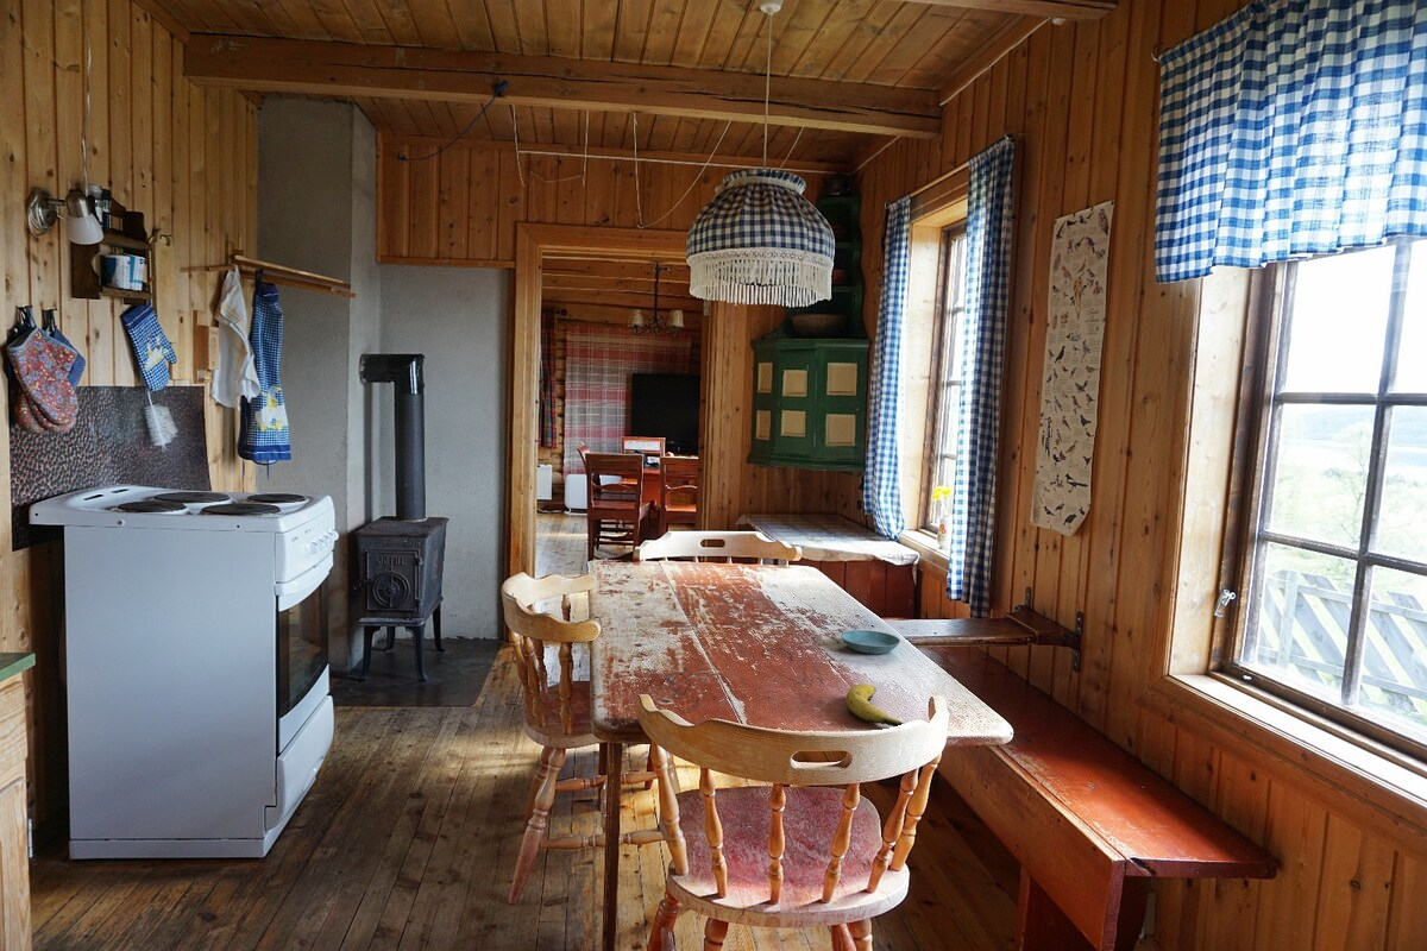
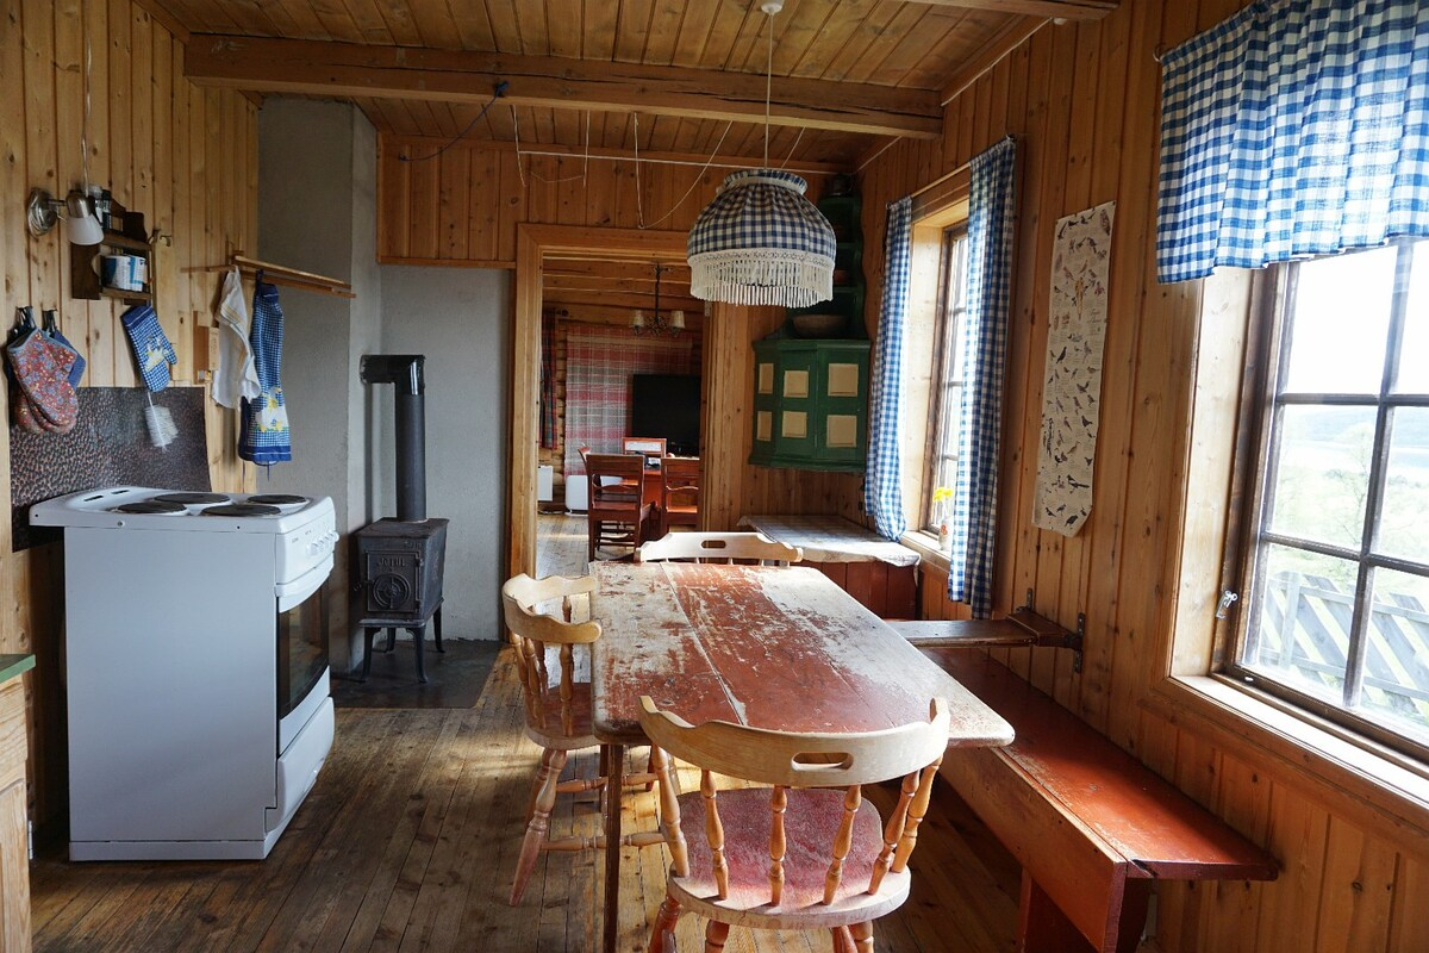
- saucer (869, 642)
- banana (872, 705)
